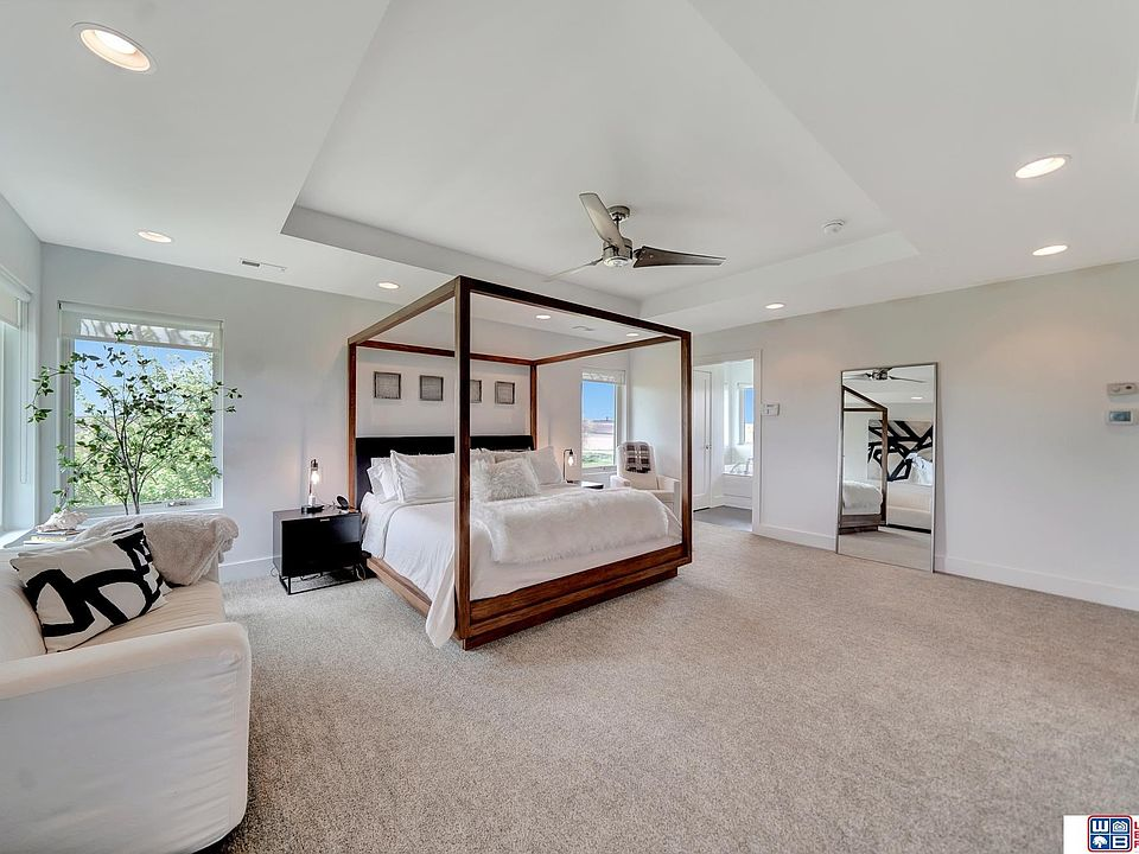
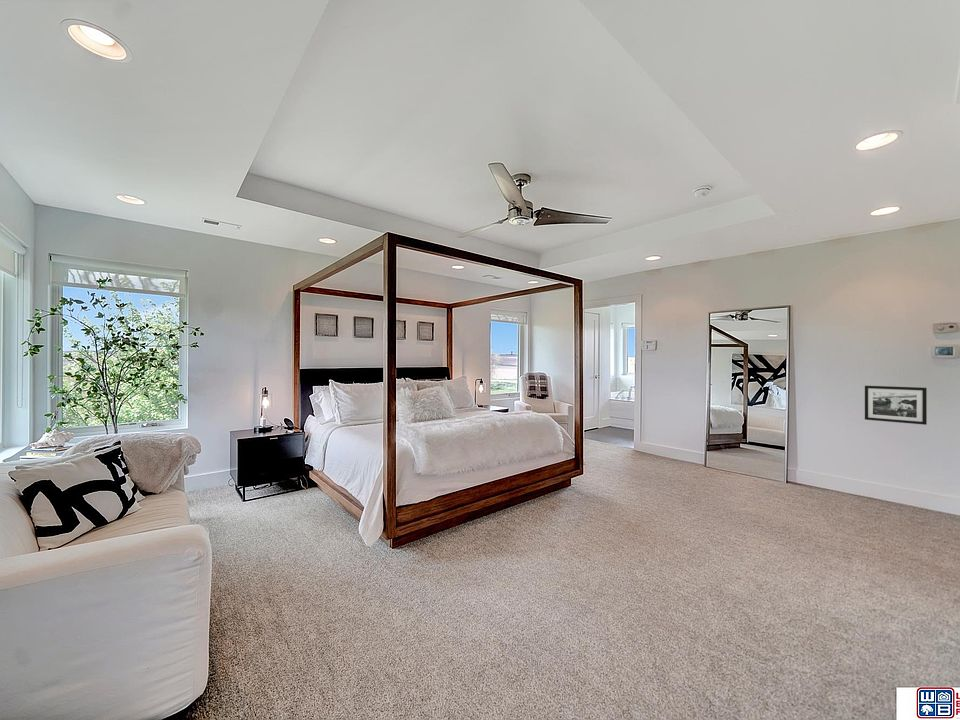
+ picture frame (894, 404)
